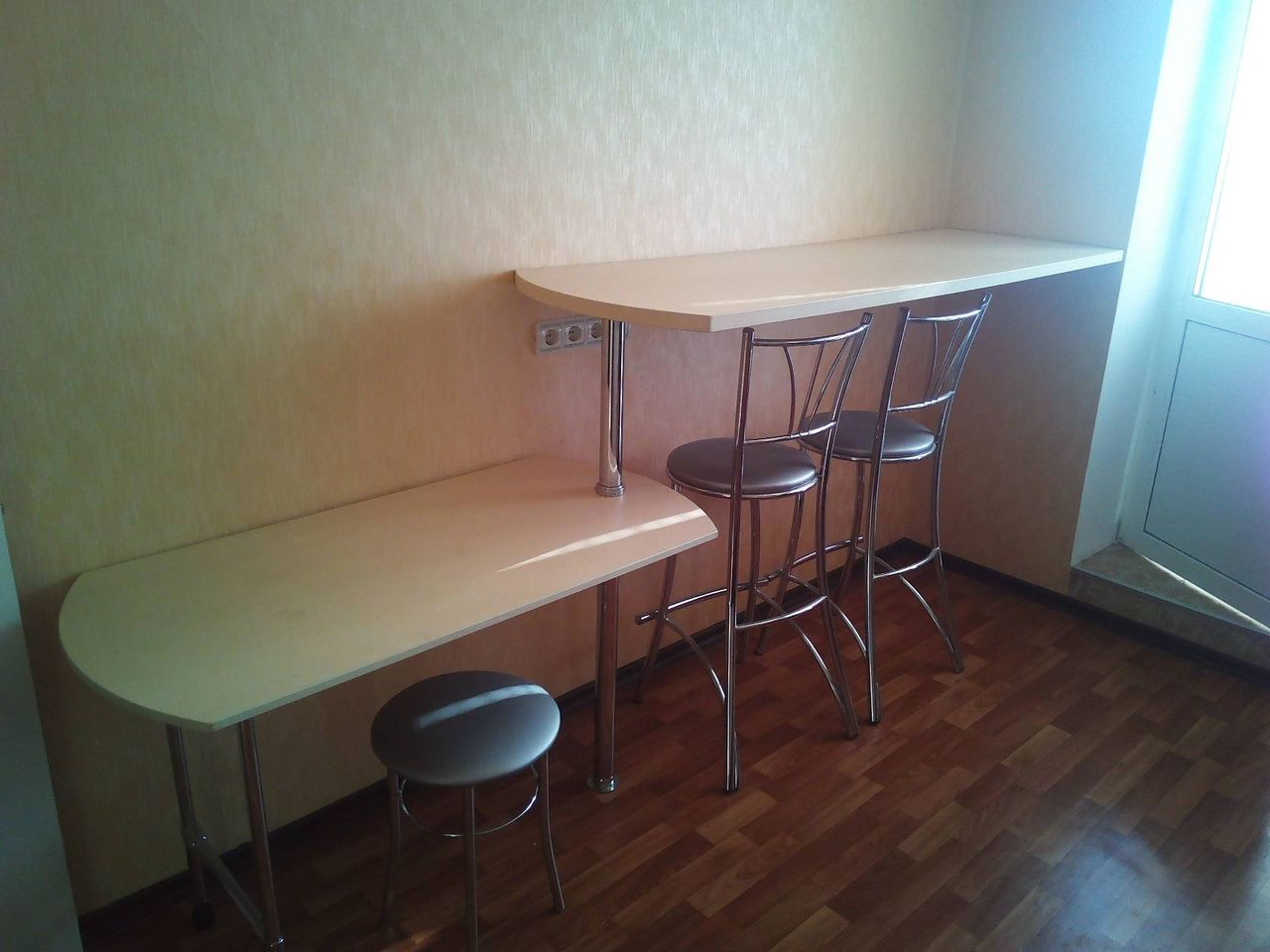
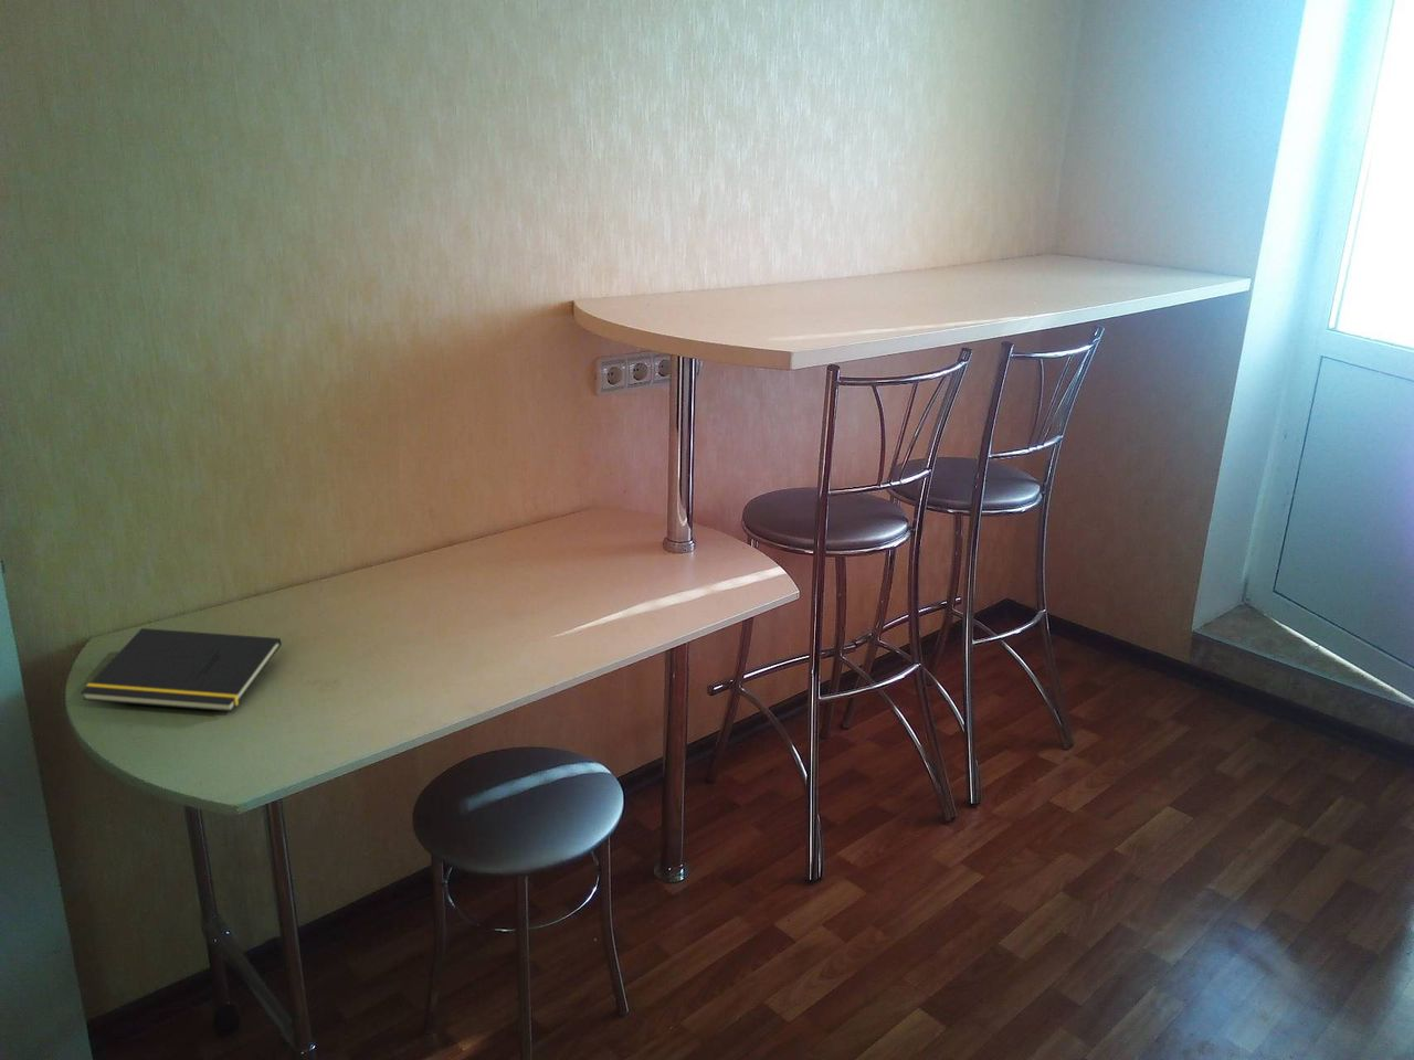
+ notepad (185, 667)
